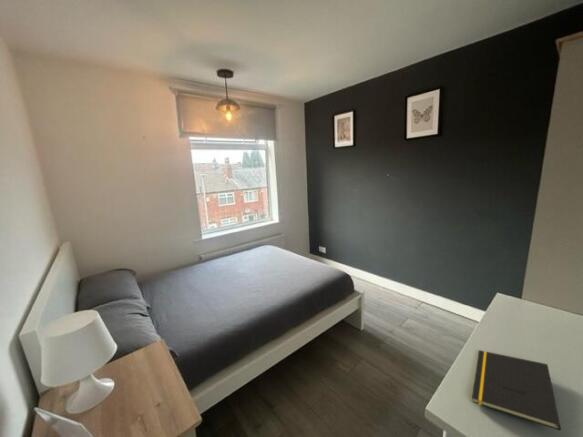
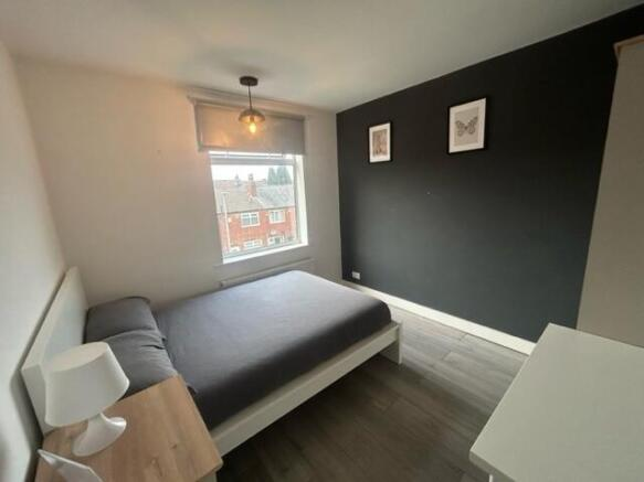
- notepad (511, 382)
